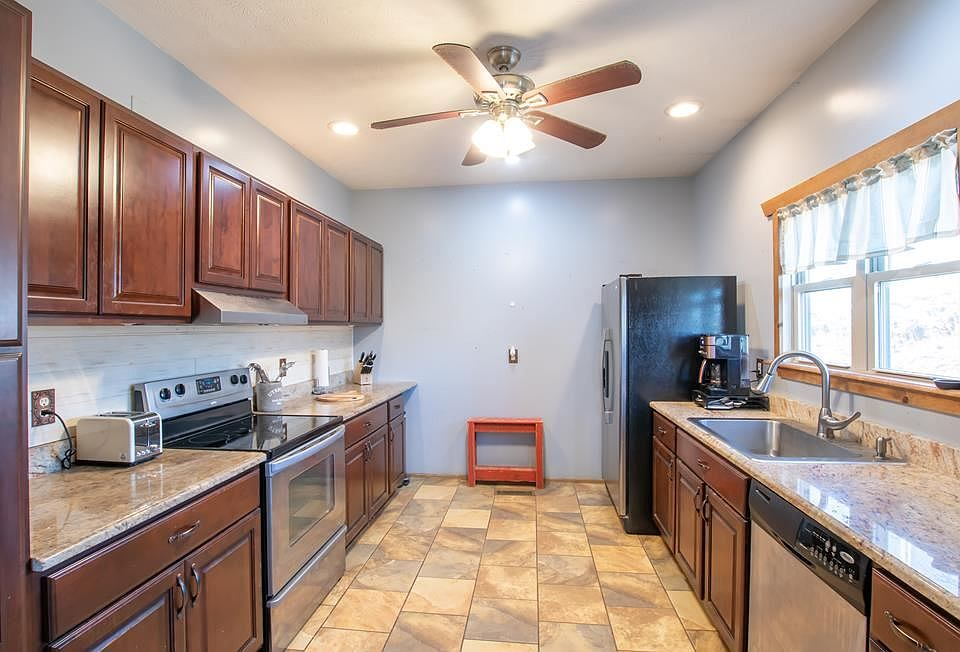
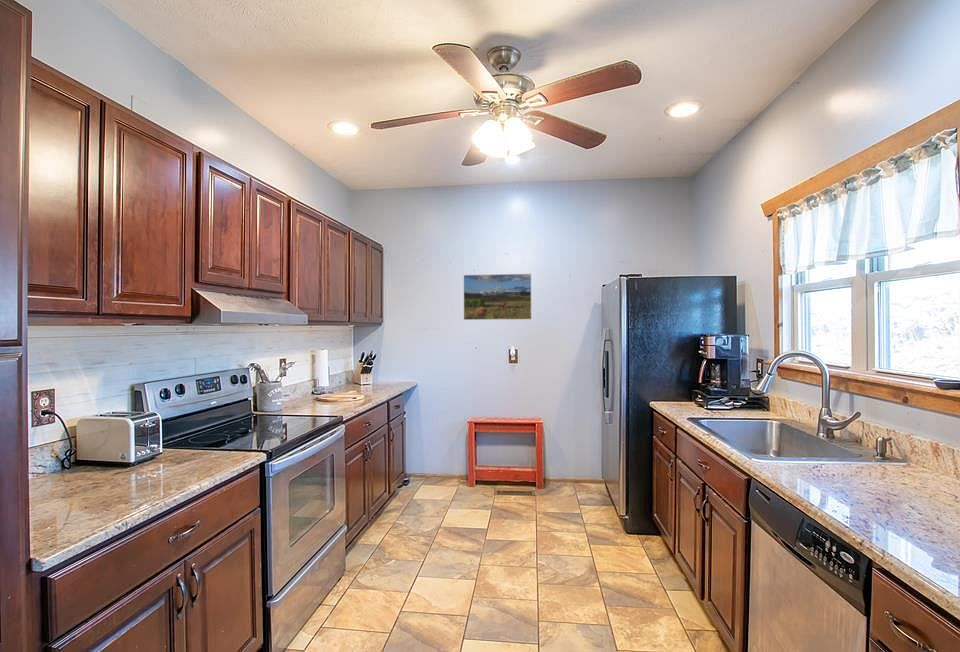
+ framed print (497, 297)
